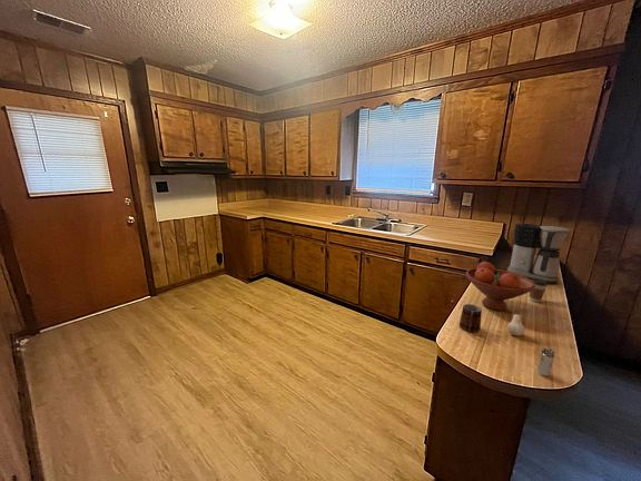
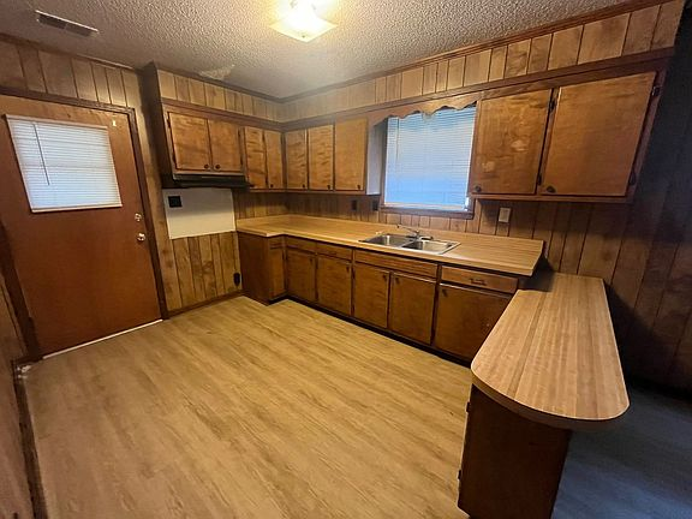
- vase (516, 325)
- coffee cup (536, 289)
- coffee maker (534, 252)
- mug (471, 318)
- shaker (546, 361)
- fruit bowl (496, 286)
